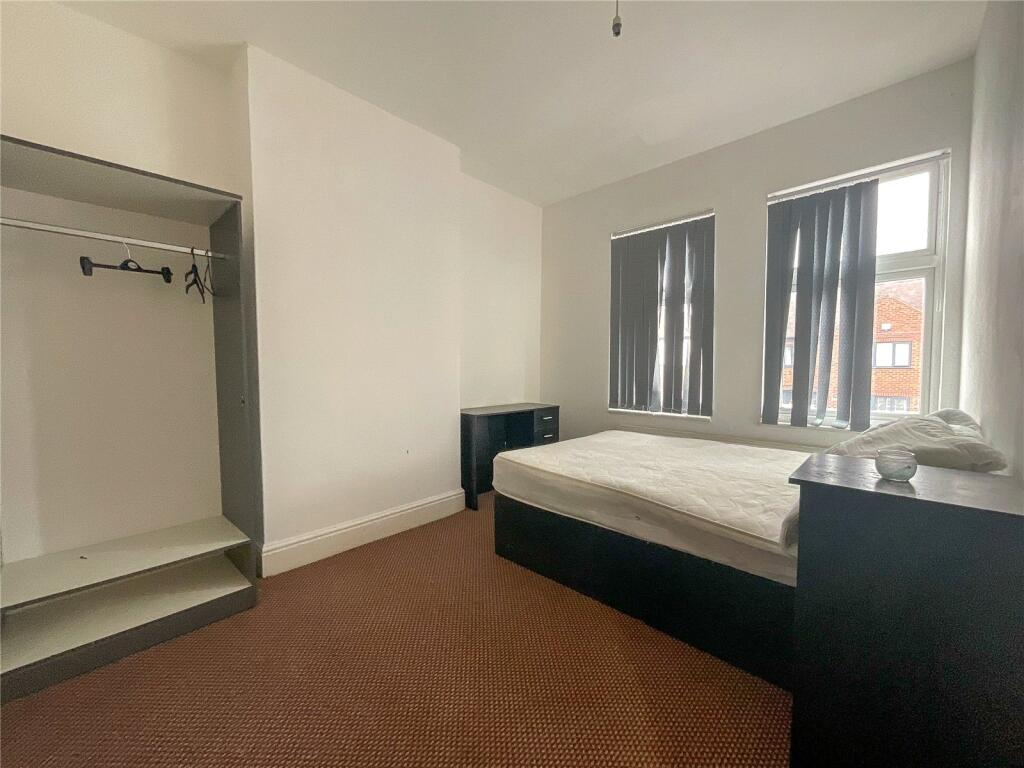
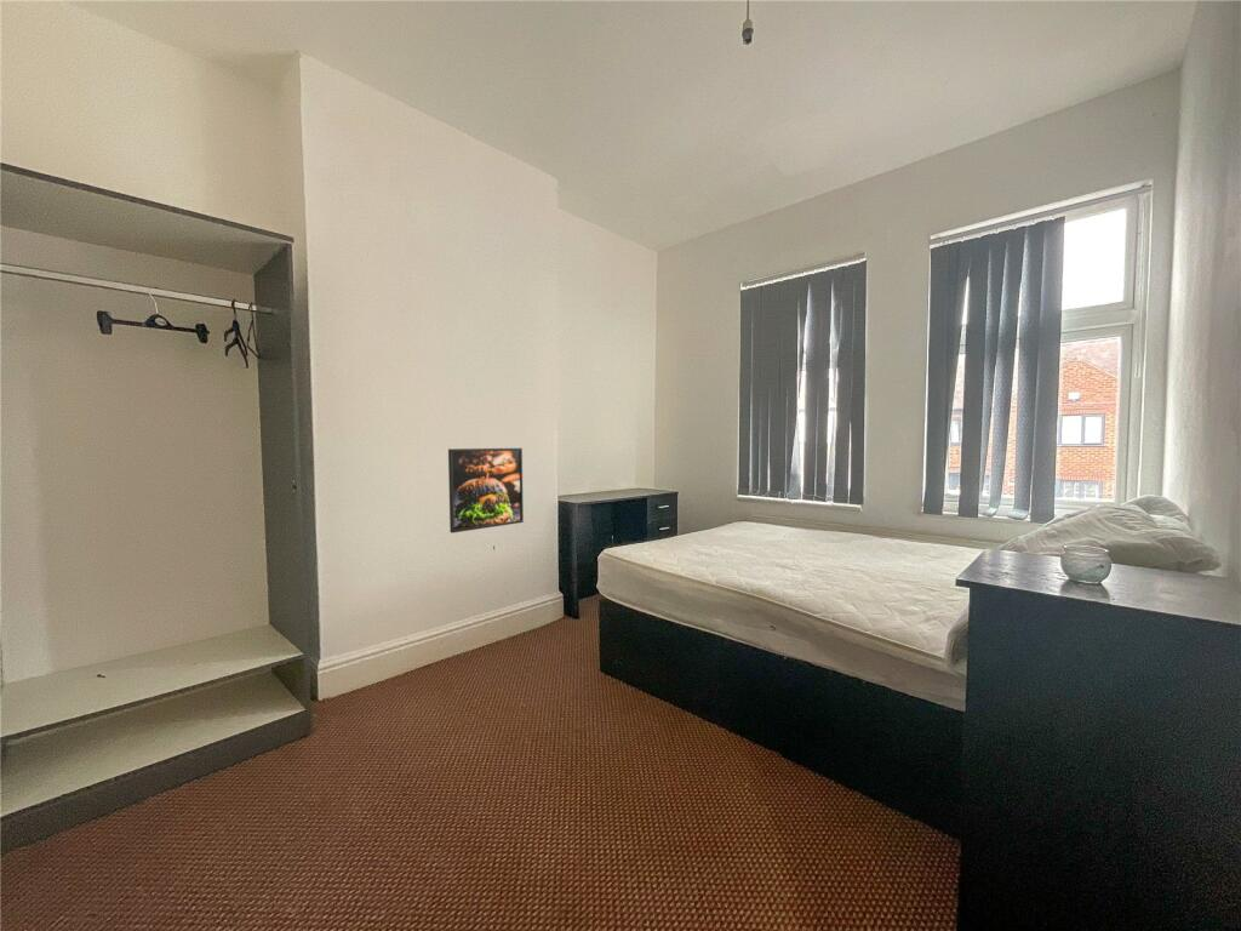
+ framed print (487, 487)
